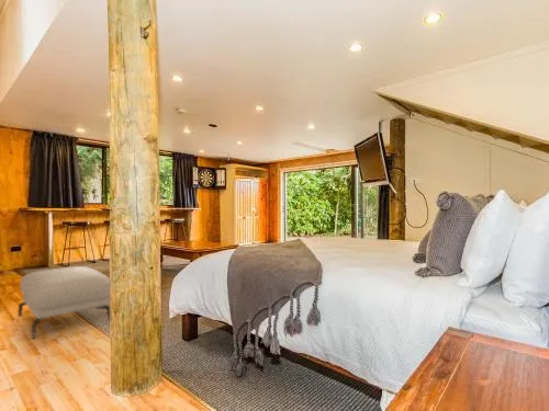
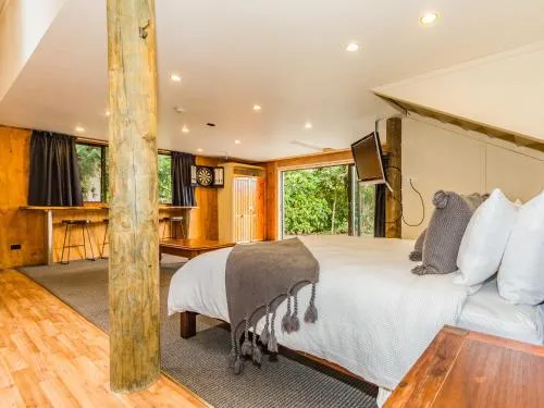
- ottoman (65, 294)
